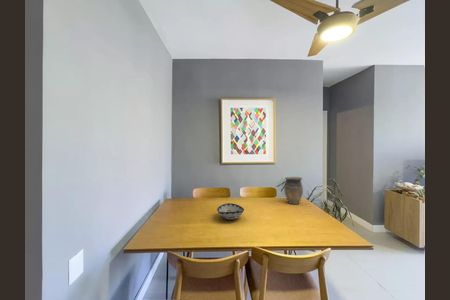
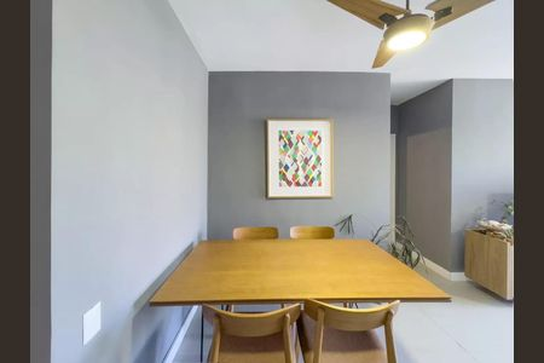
- vase (293, 190)
- decorative bowl (230, 212)
